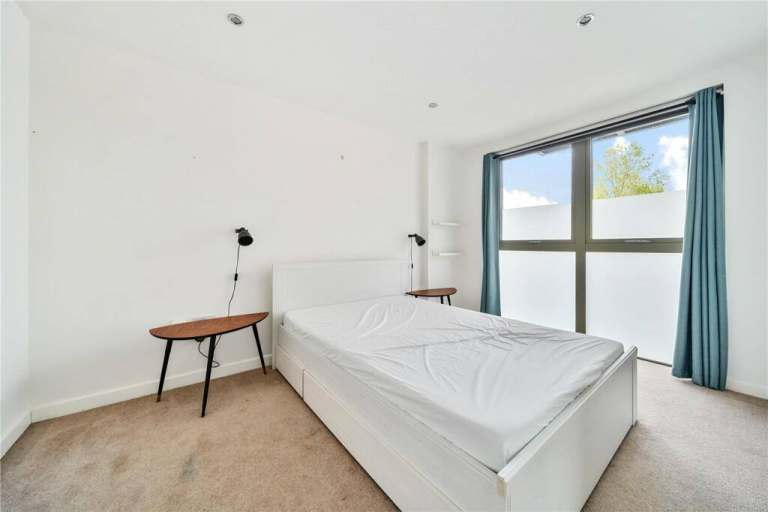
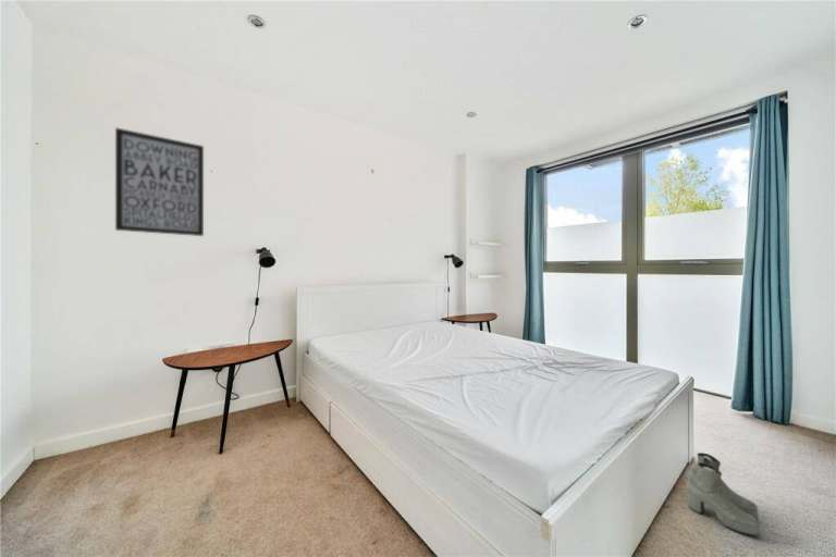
+ wall art (162, 185)
+ boots (721, 488)
